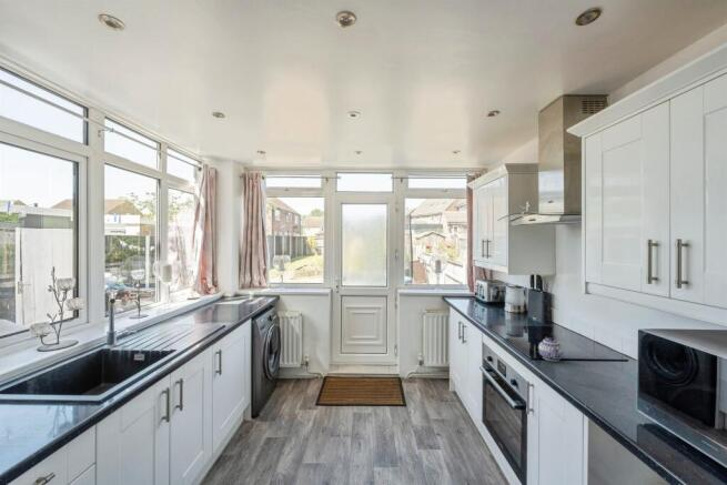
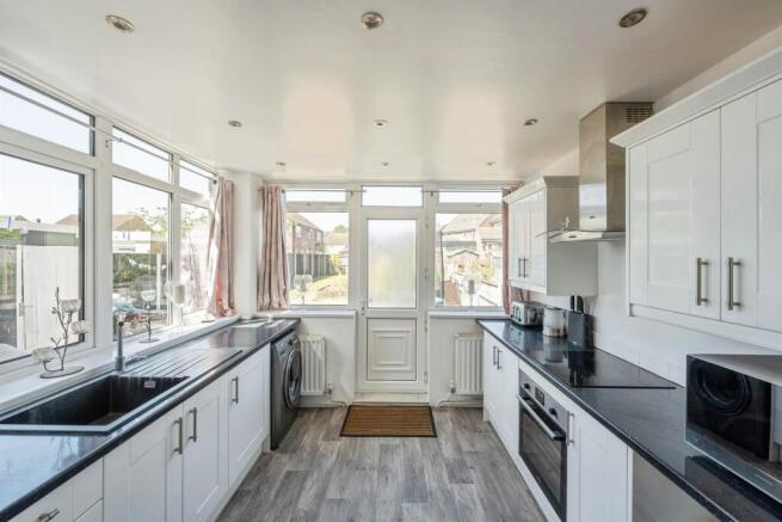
- teapot (551, 347)
